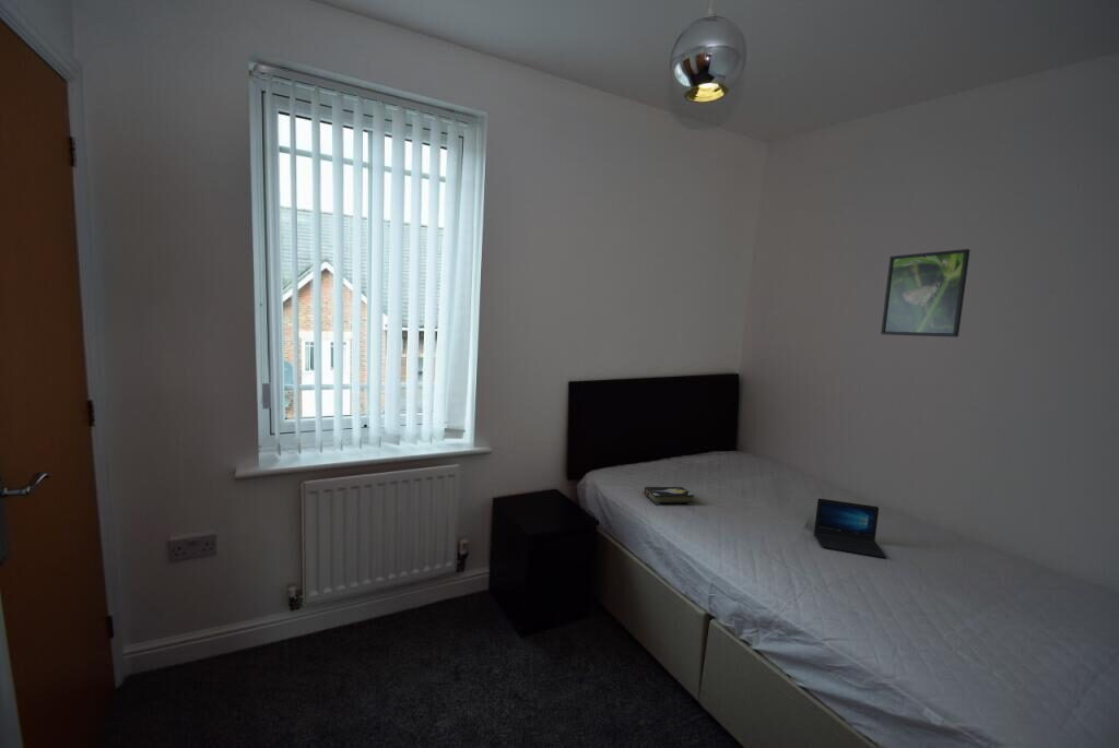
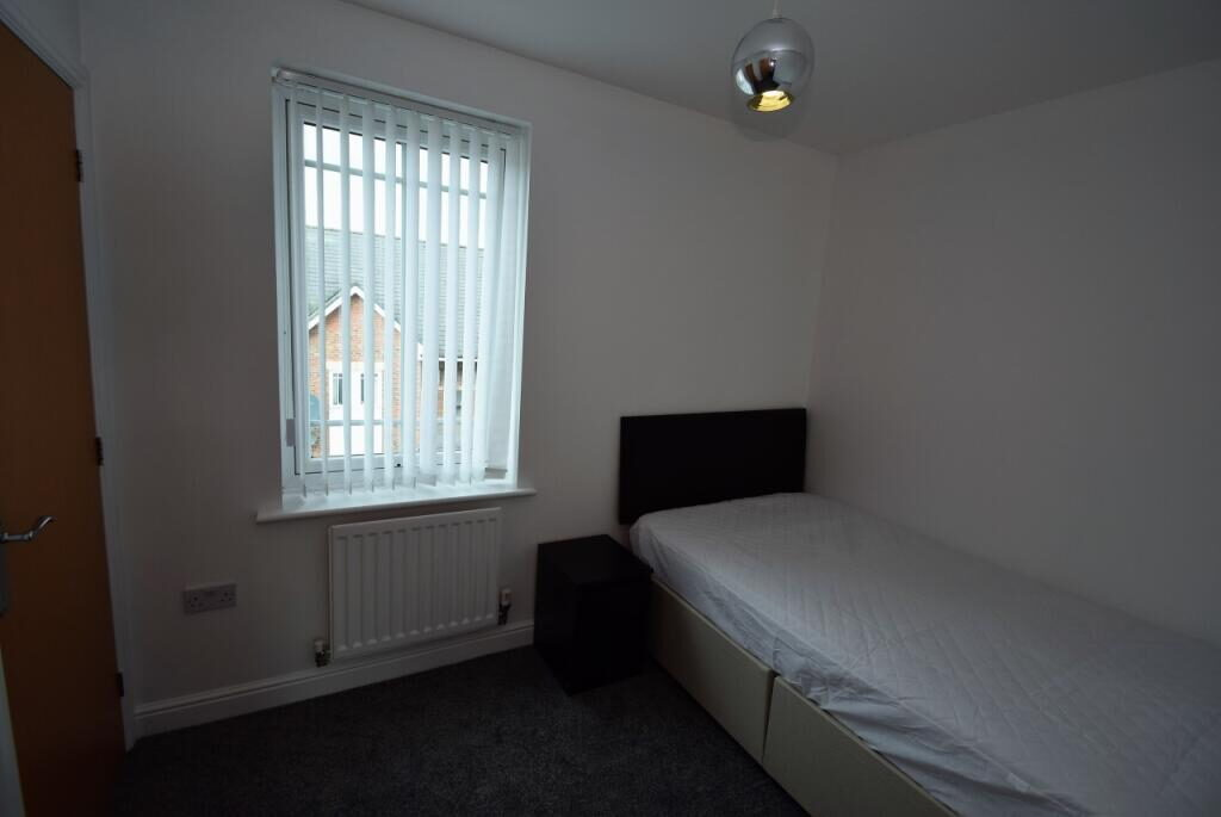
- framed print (922, 294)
- laptop (850, 526)
- hardback book (668, 494)
